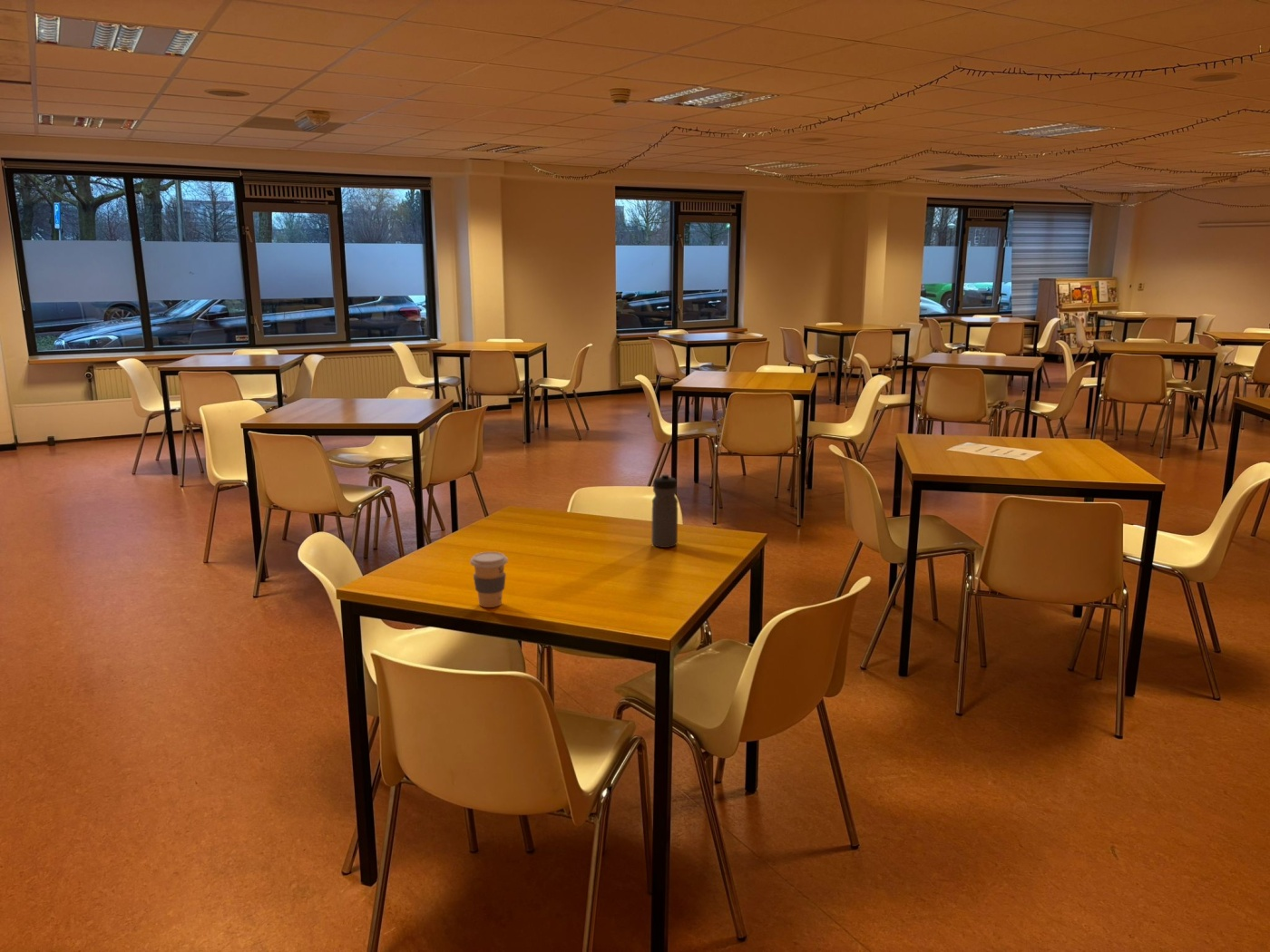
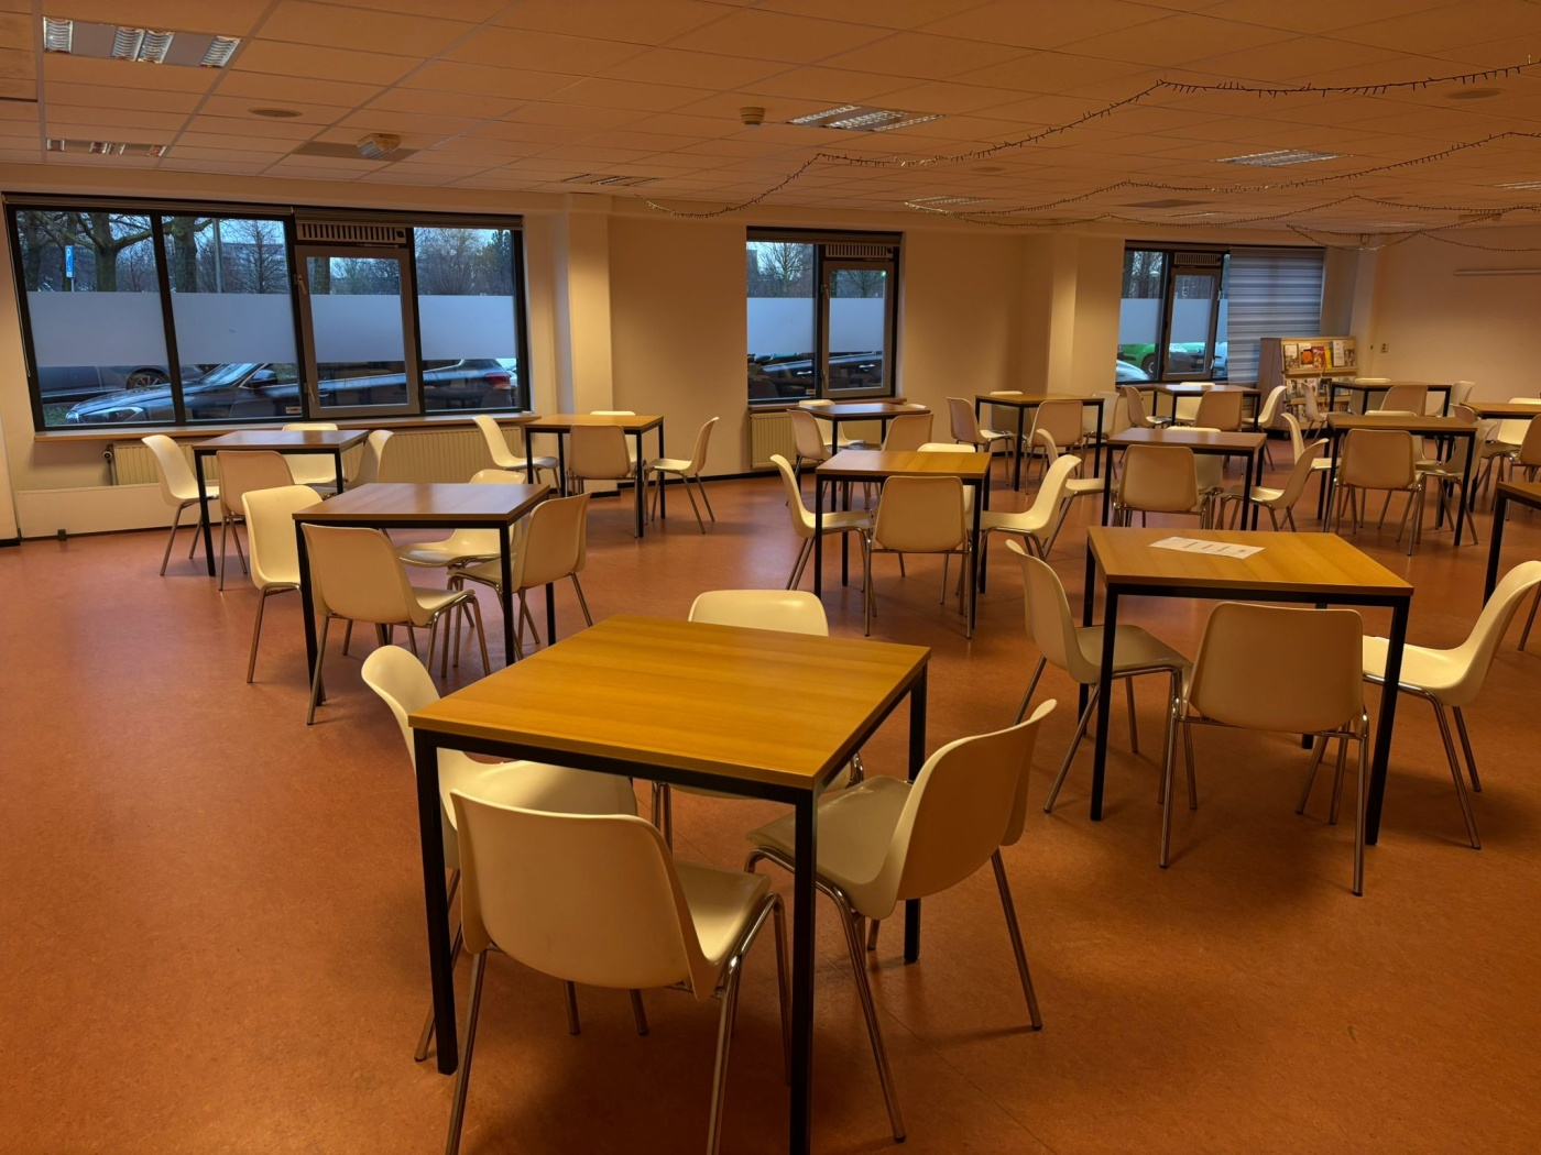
- water bottle (664, 509)
- coffee cup (489, 579)
